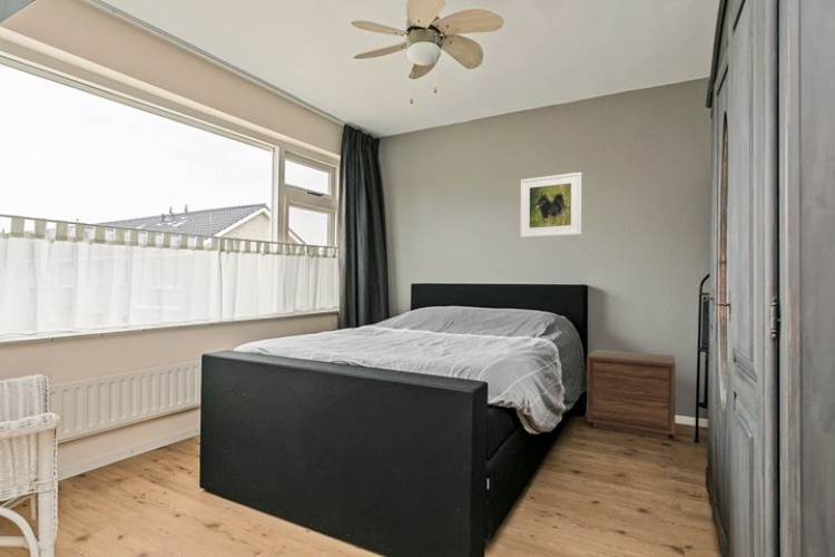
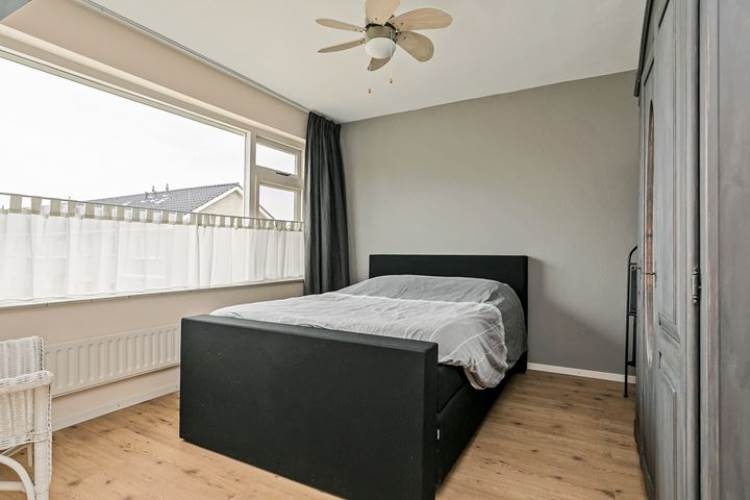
- nightstand (631, 390)
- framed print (550, 206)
